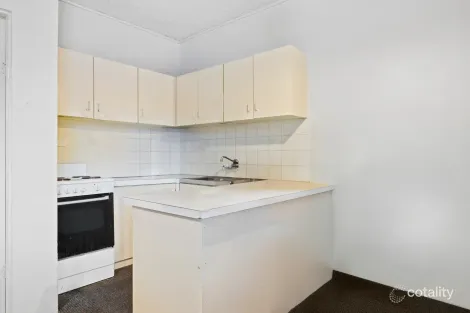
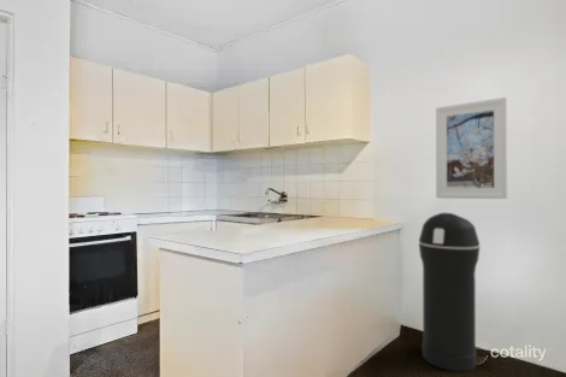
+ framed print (468, 151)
+ trash can (447, 285)
